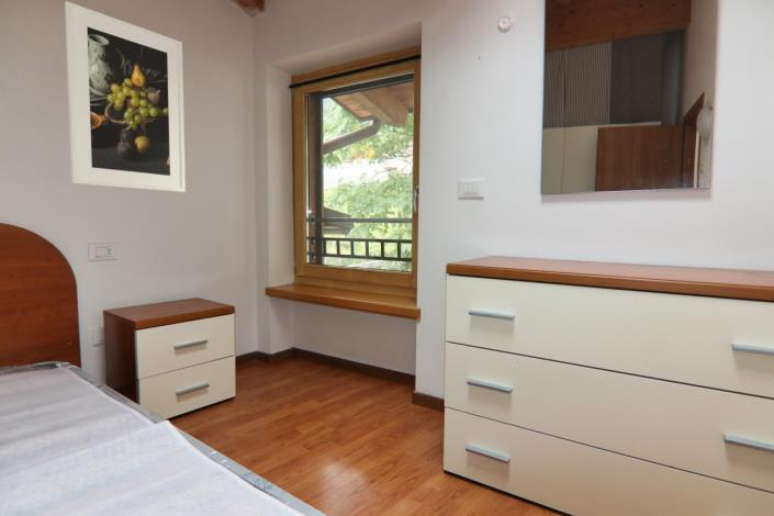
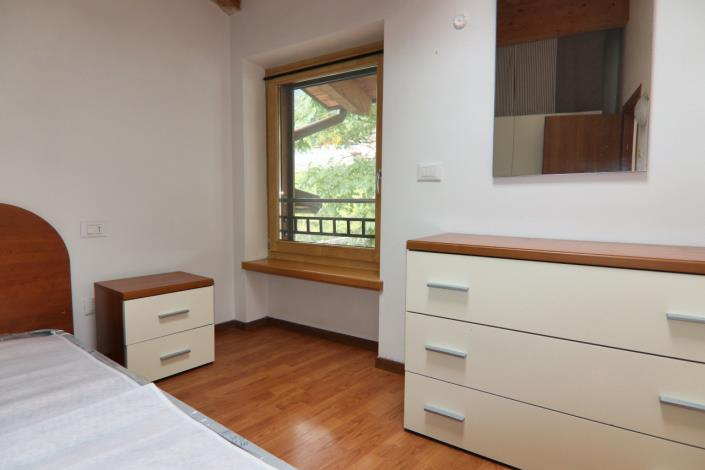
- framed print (131, 106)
